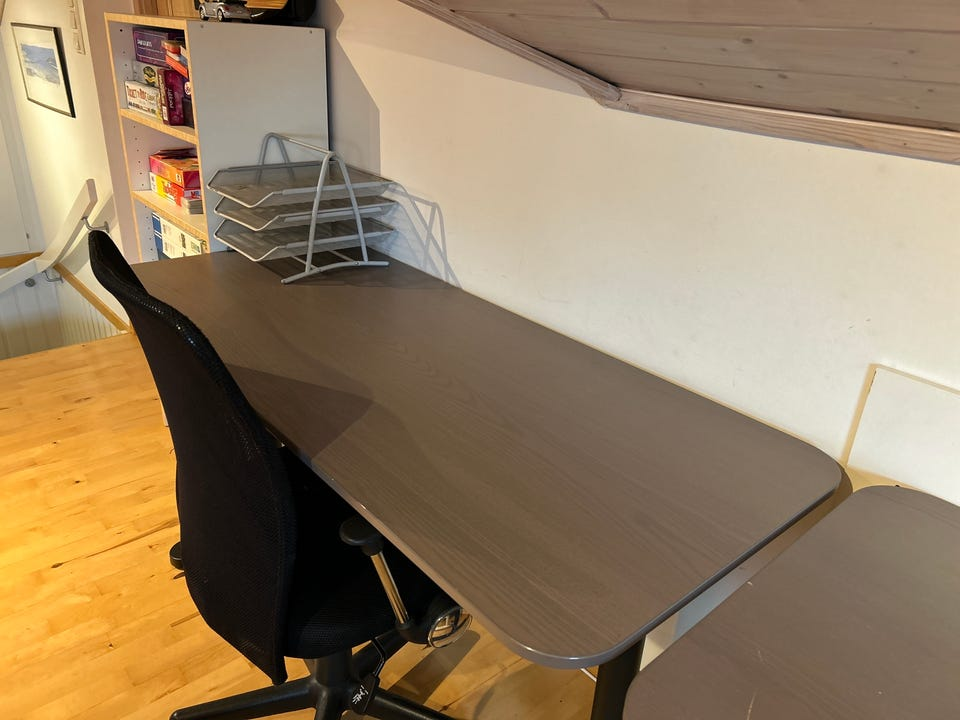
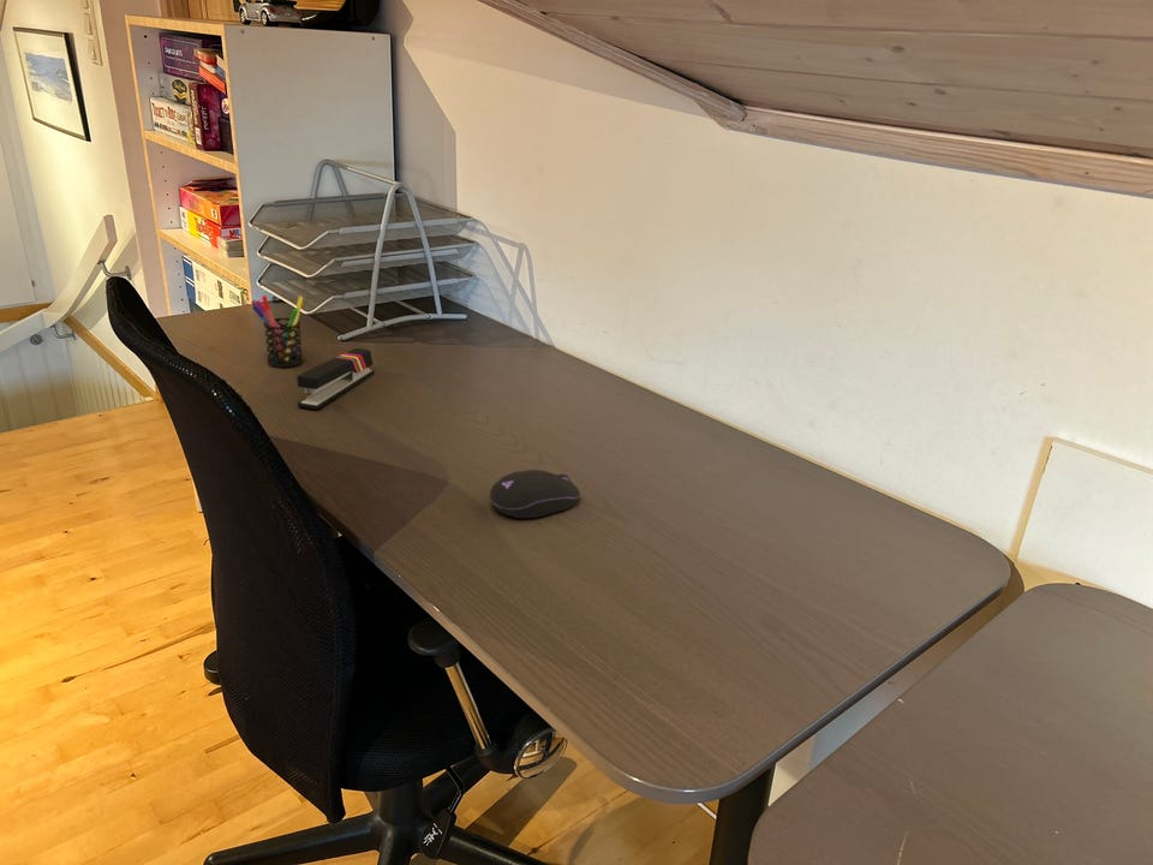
+ pen holder (282, 328)
+ stapler (336, 374)
+ computer mouse (534, 489)
